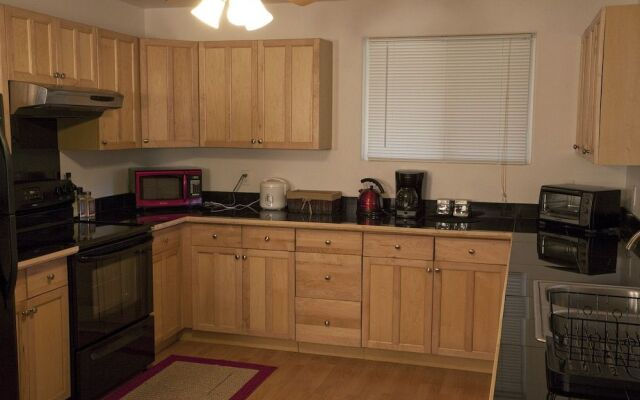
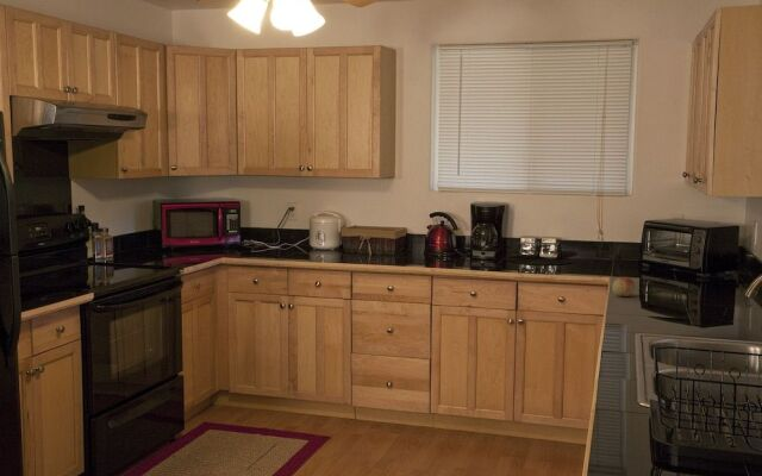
+ fruit (623, 287)
